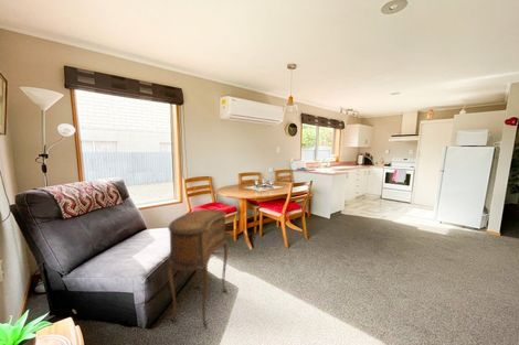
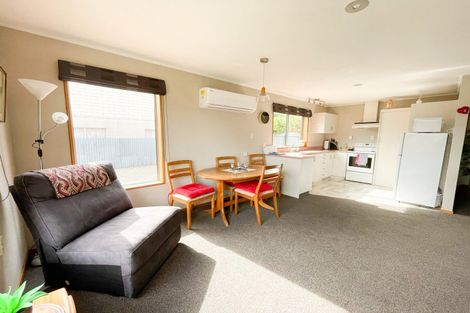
- side table (199, 261)
